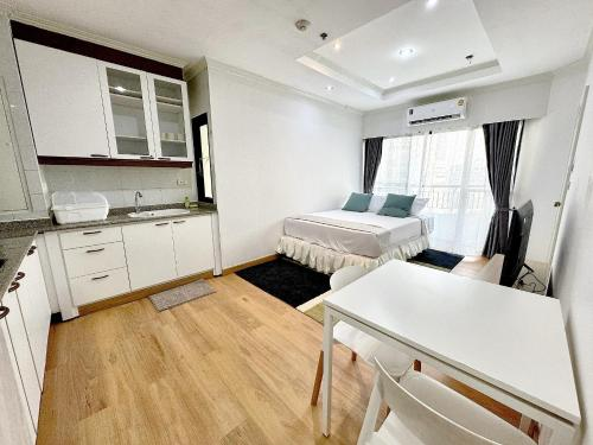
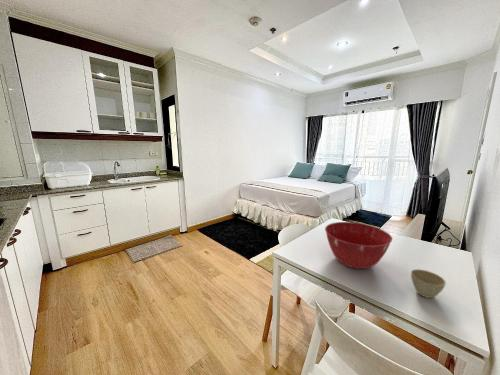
+ flower pot (426, 285)
+ mixing bowl (355, 246)
